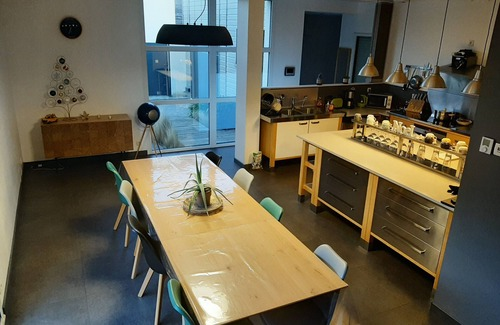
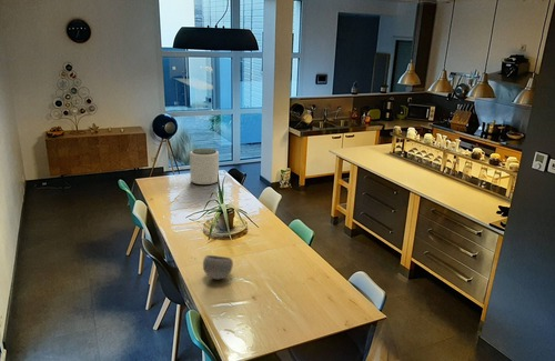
+ plant pot (204, 166)
+ bowl (218, 265)
